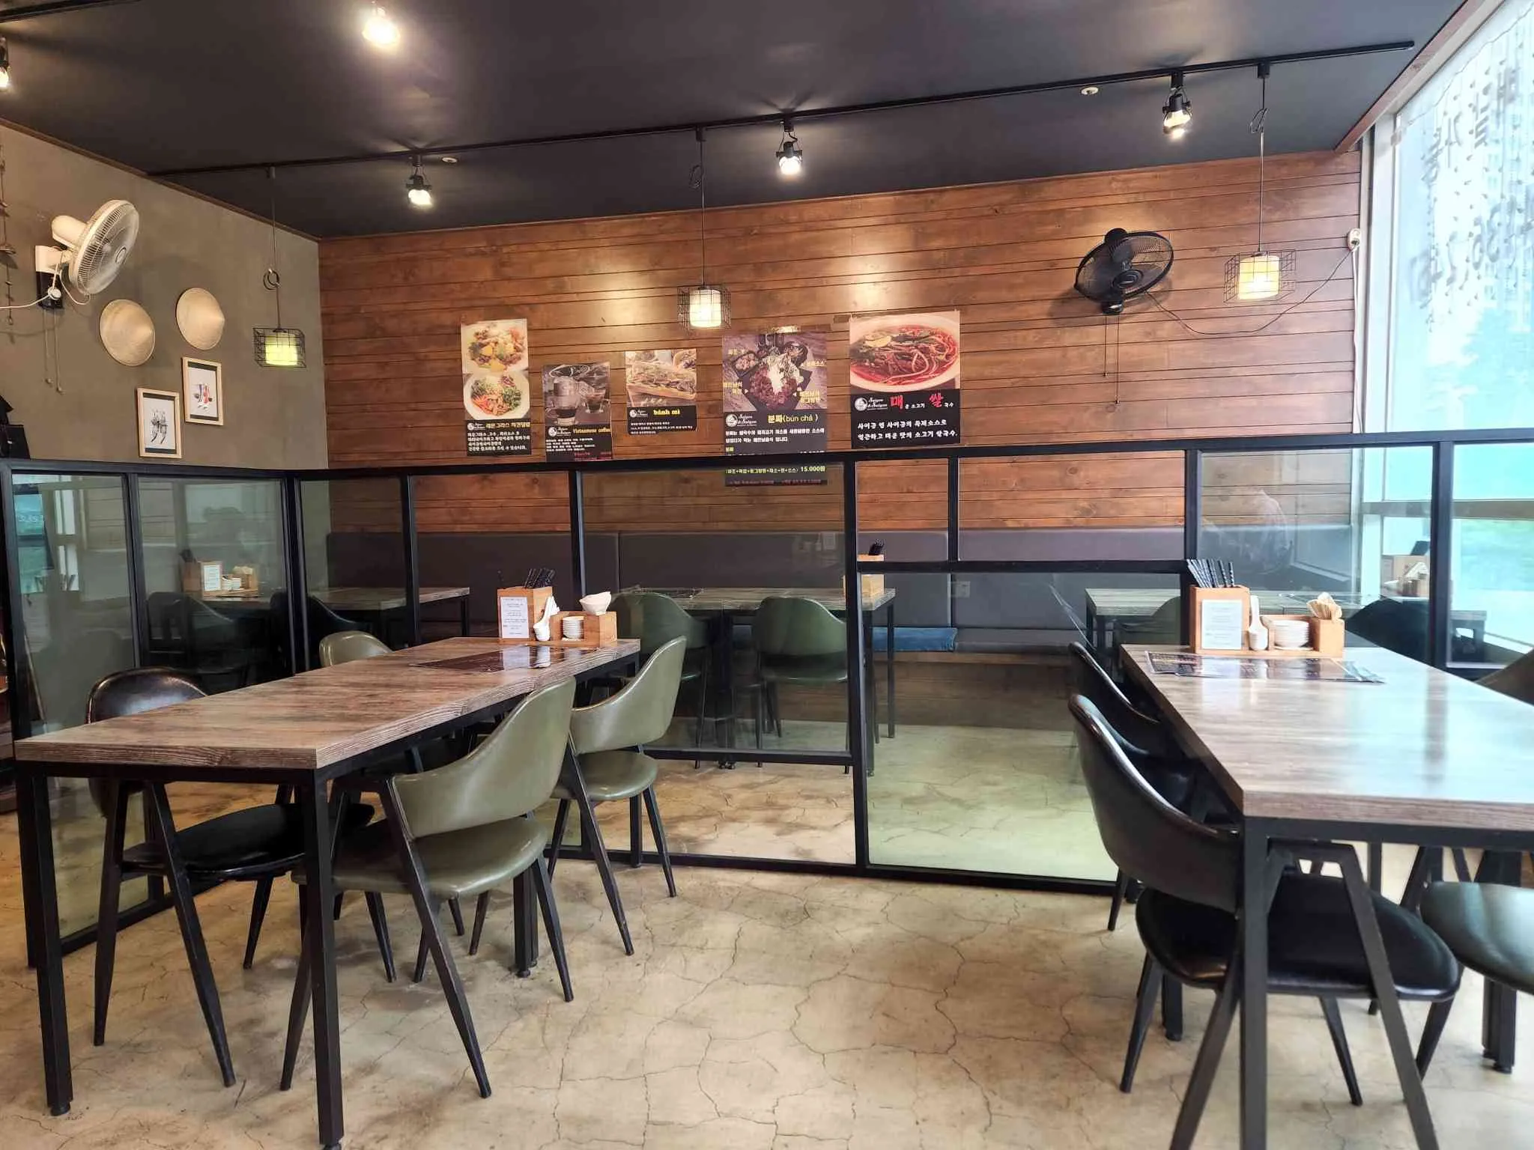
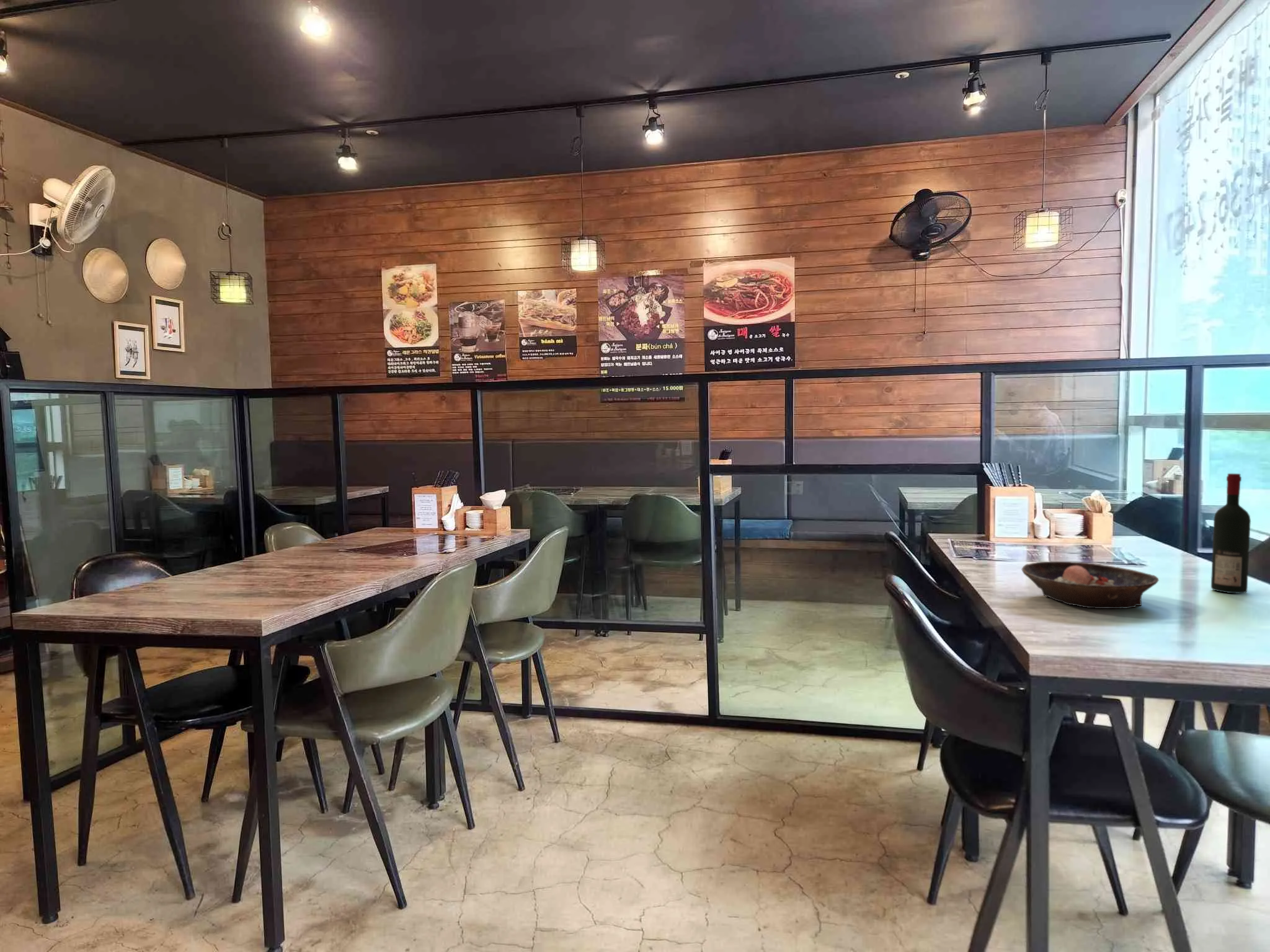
+ alcohol (1231, 532)
+ bowl (1086, 583)
